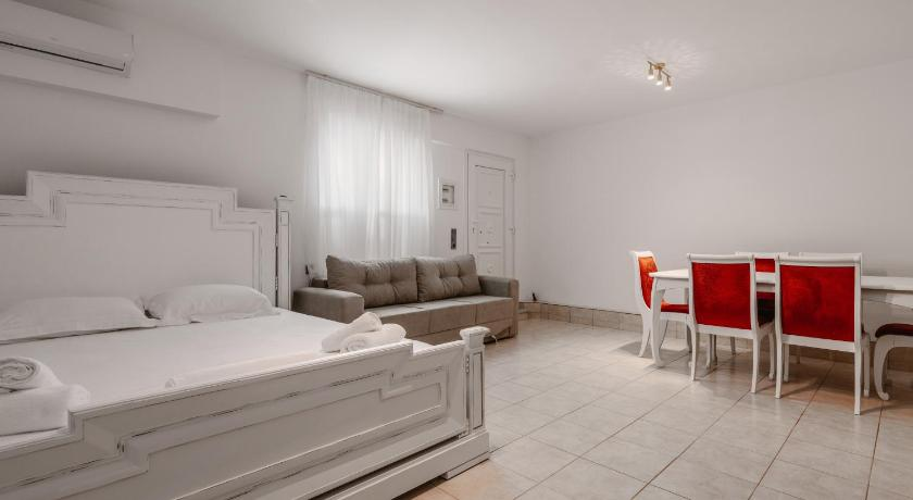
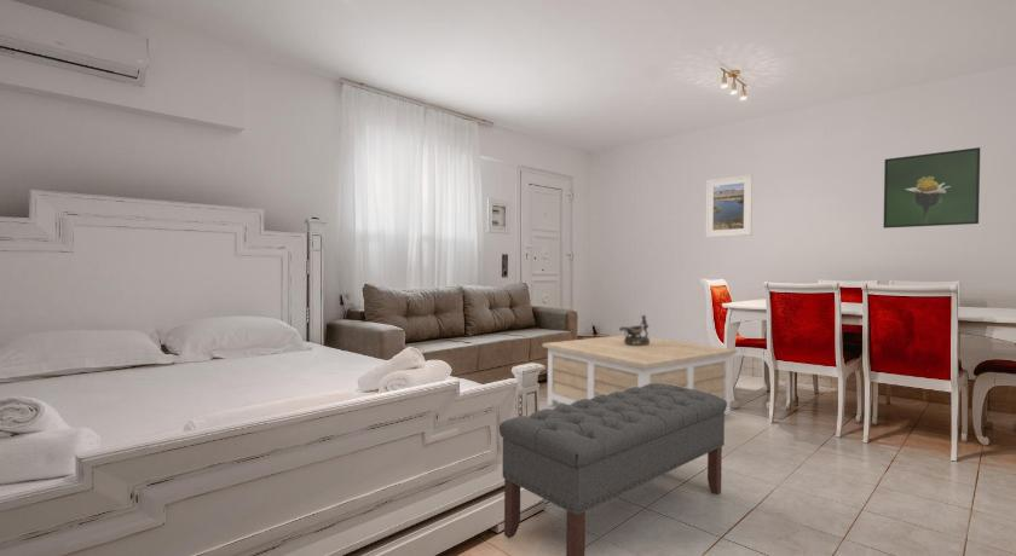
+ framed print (728, 207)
+ coffee table (635, 377)
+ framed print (929, 190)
+ decorative bowl (635, 329)
+ bench (622, 458)
